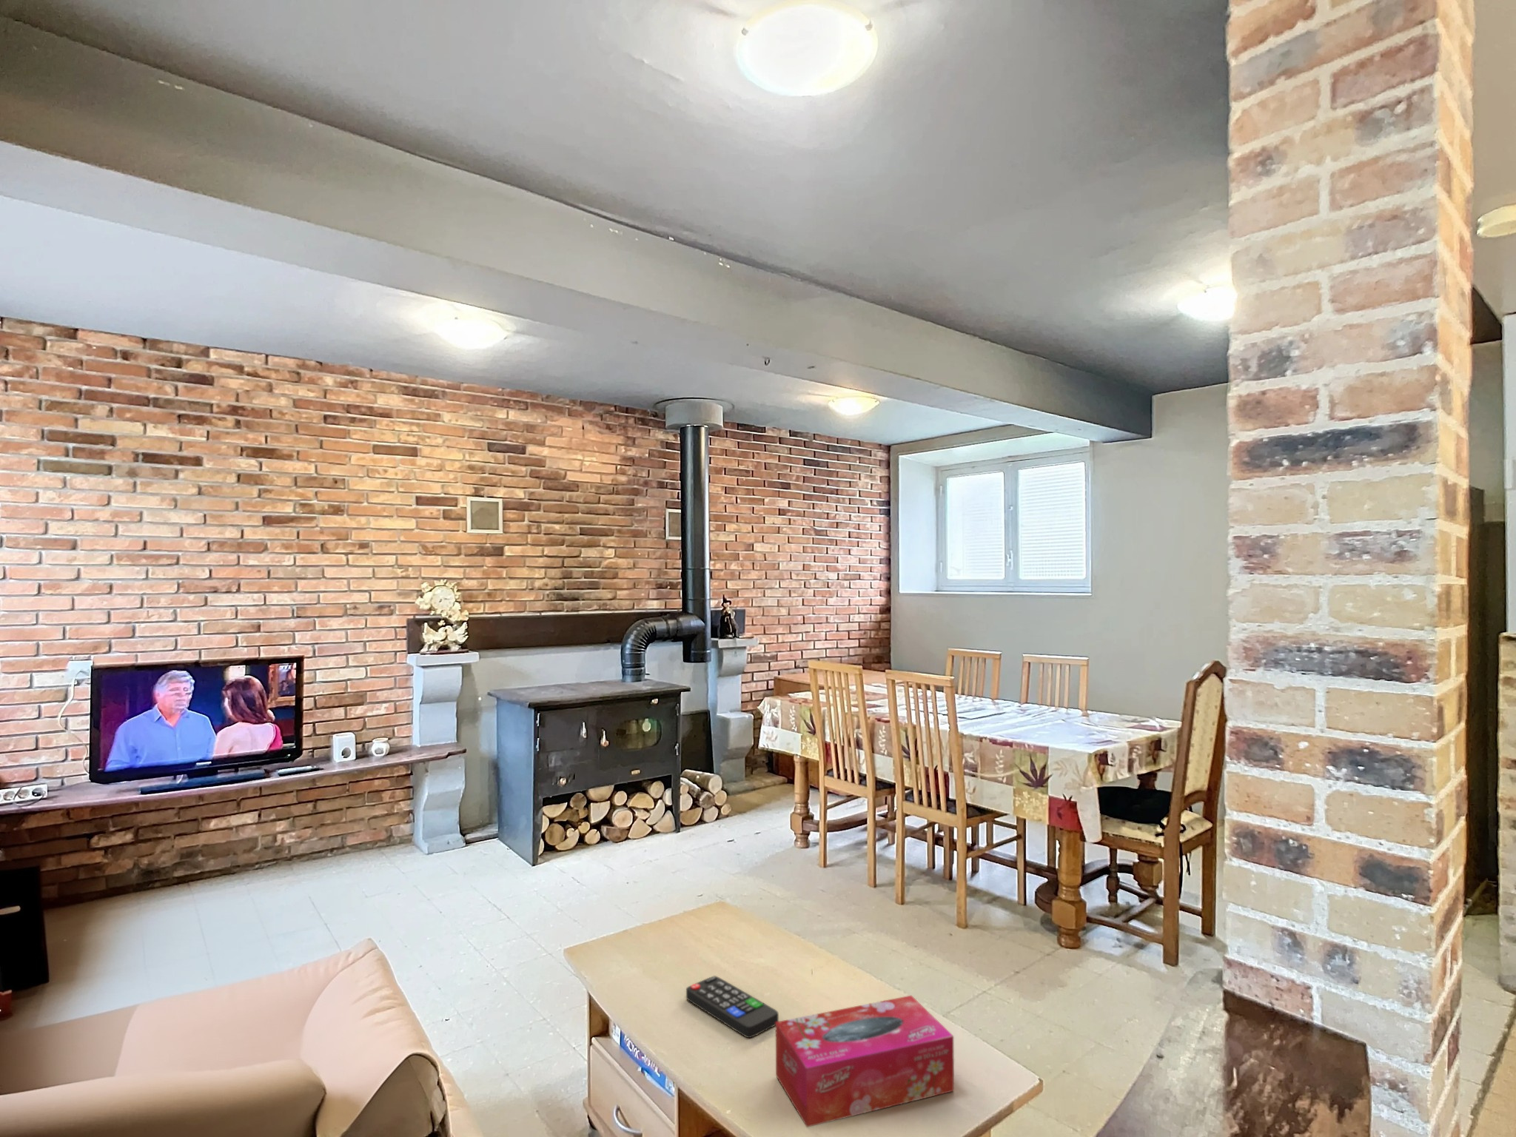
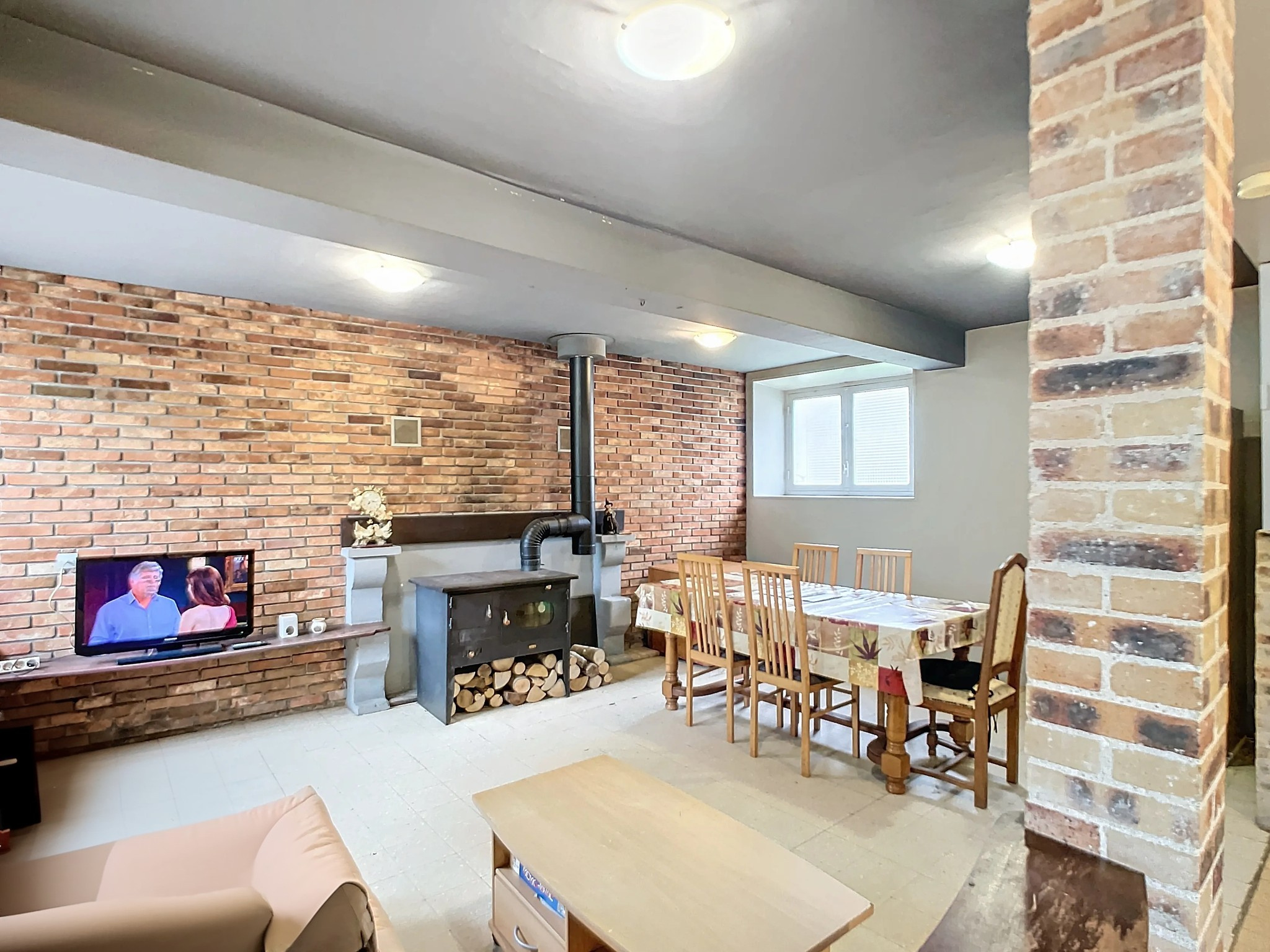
- remote control (731, 1003)
- tissue box (863, 1056)
